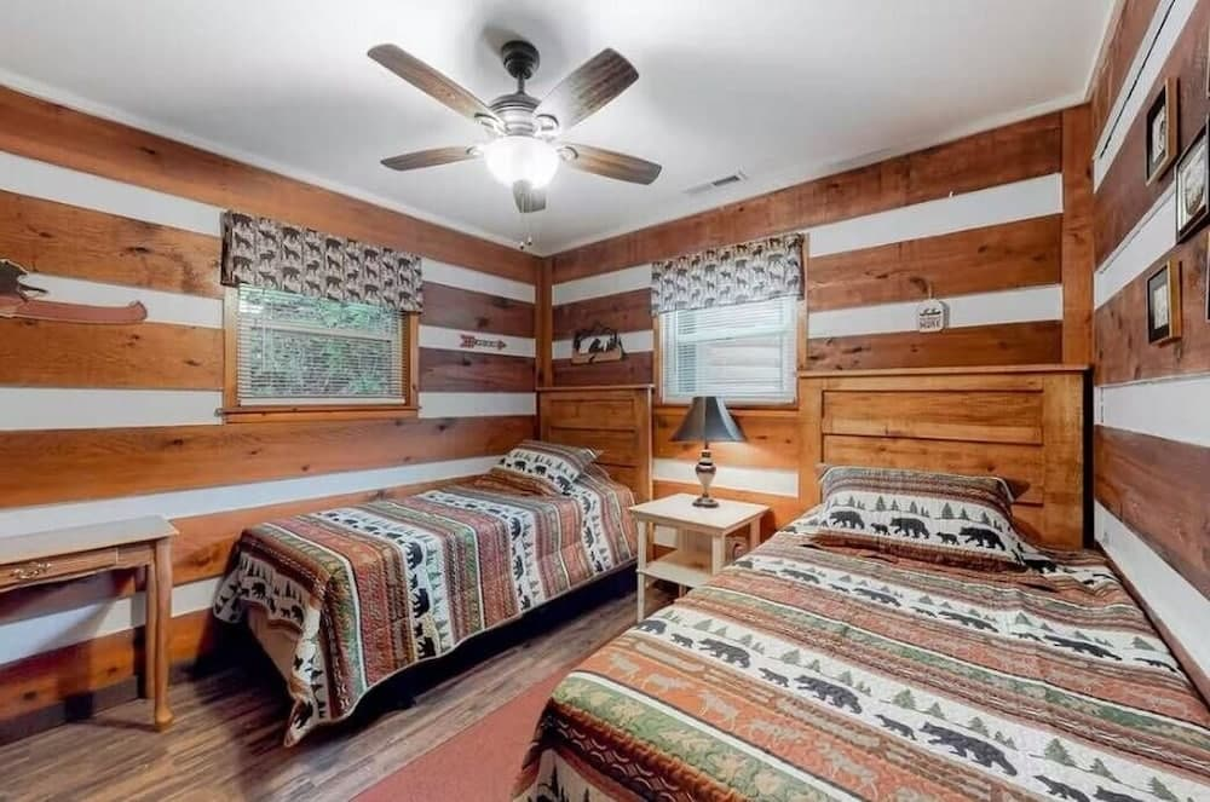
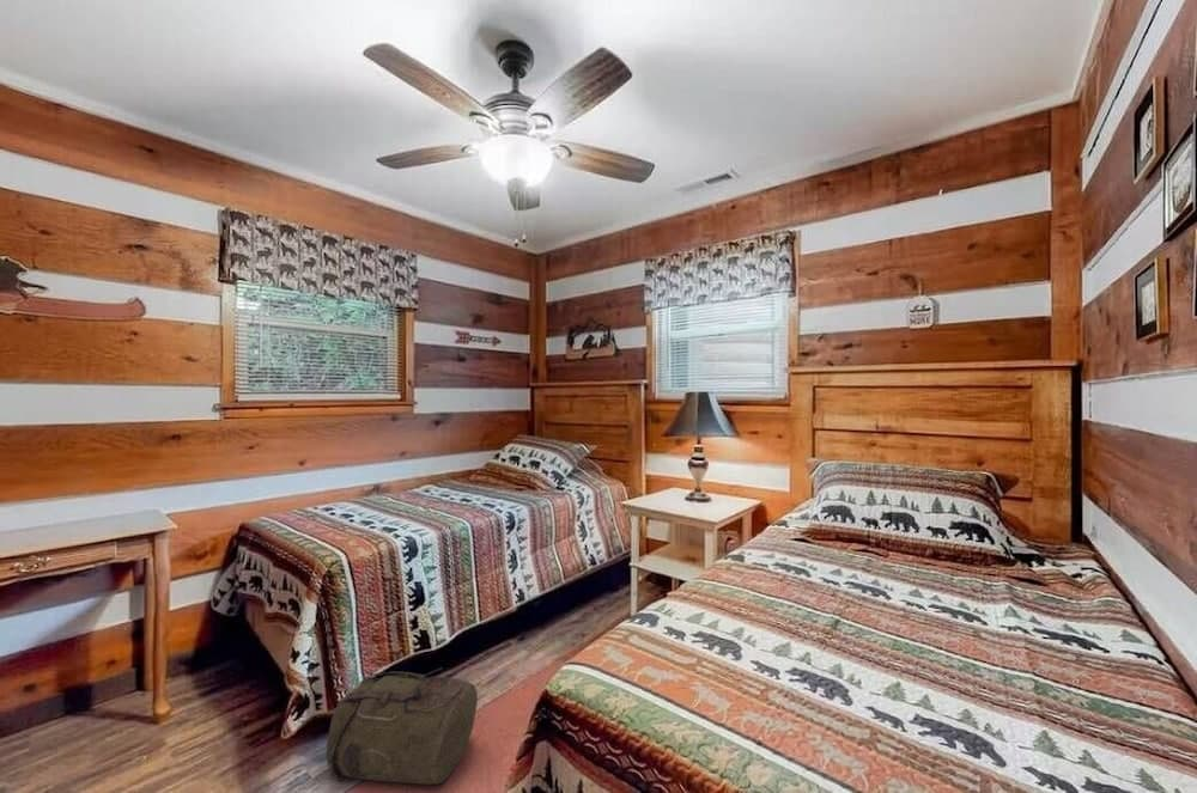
+ backpack (402, 718)
